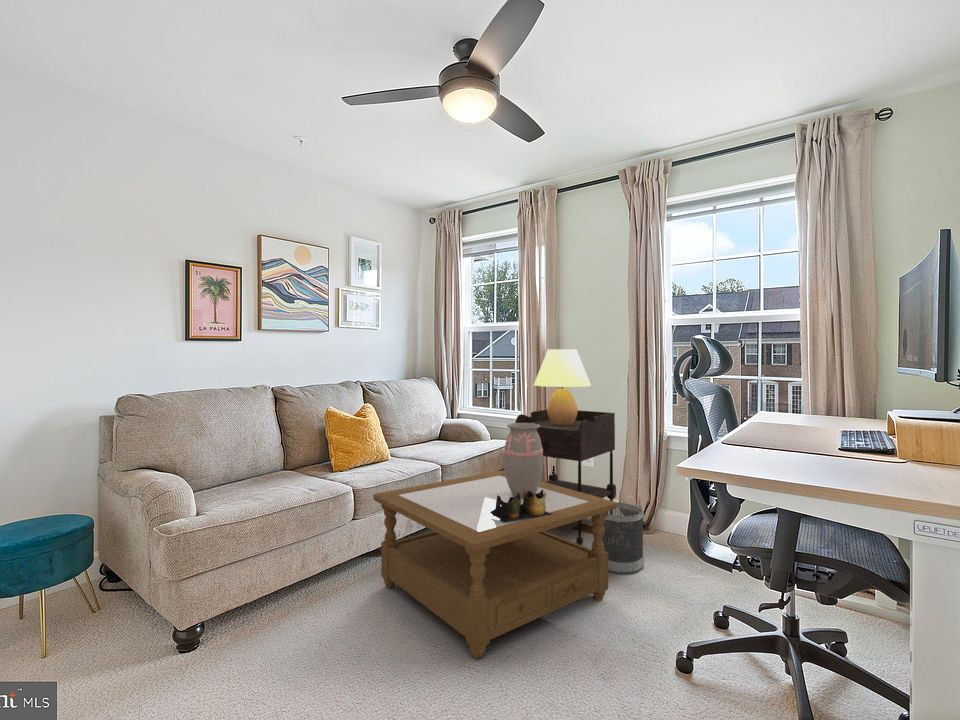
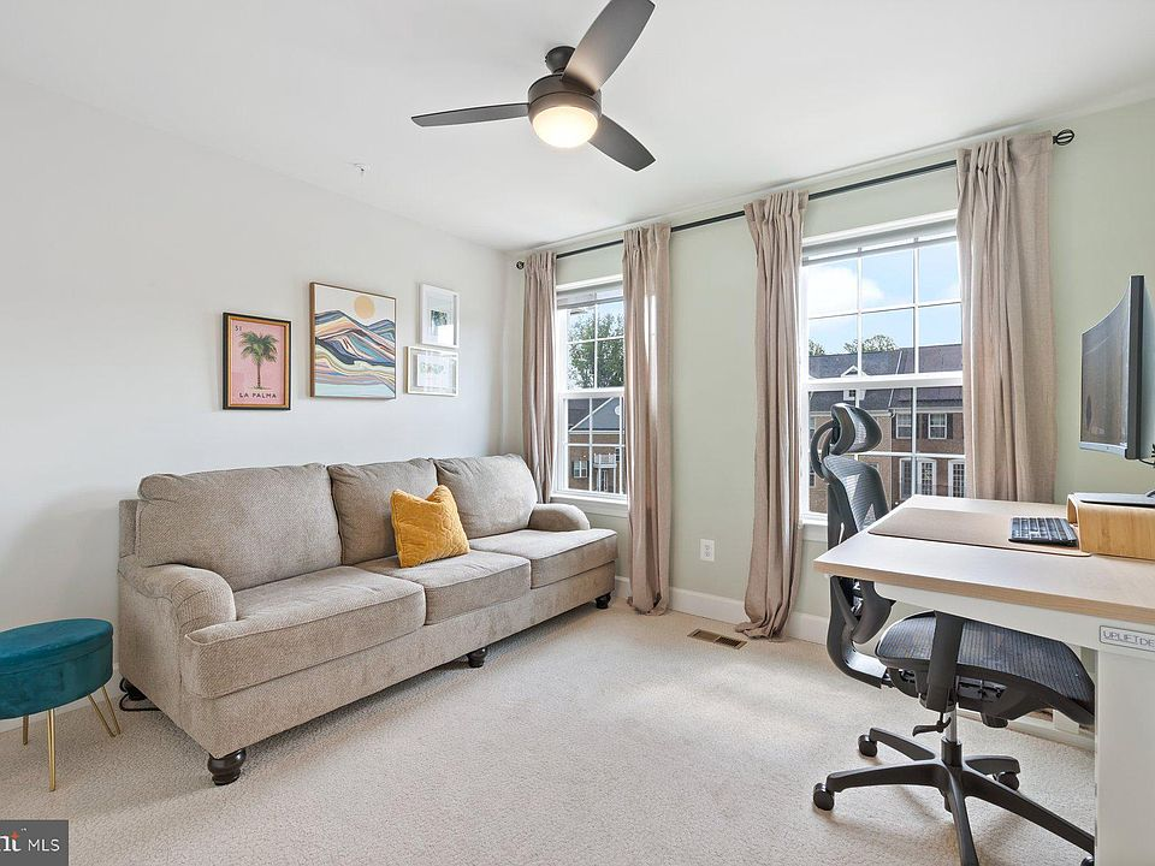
- side table (556, 474)
- coffee table (491, 545)
- decorative bowl (520, 502)
- decorative vase (523, 459)
- table lamp (562, 386)
- wastebasket (618, 536)
